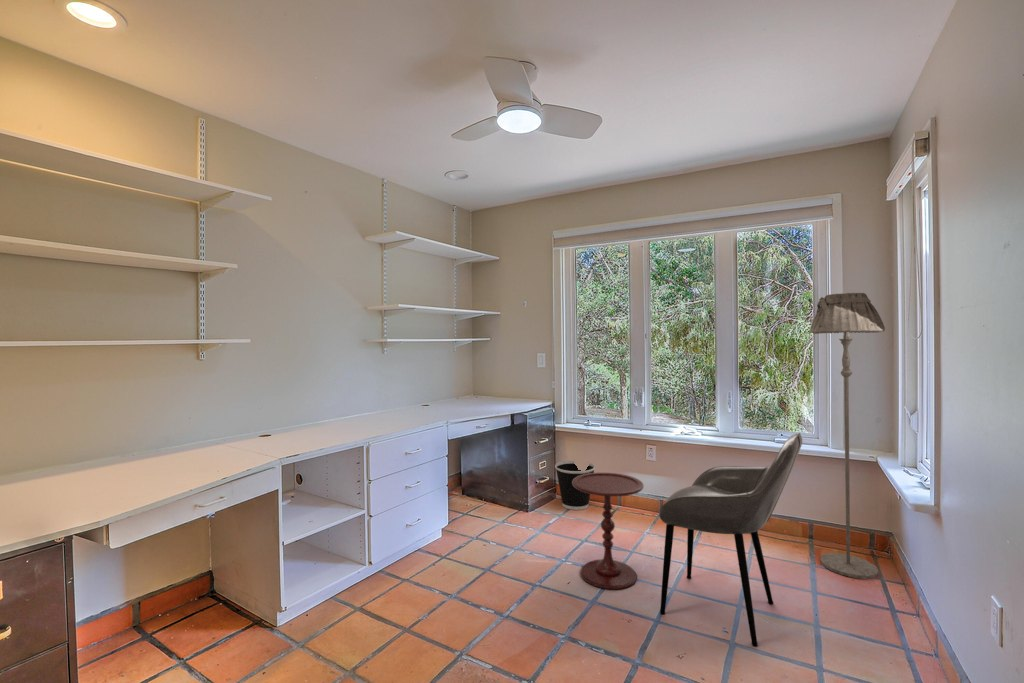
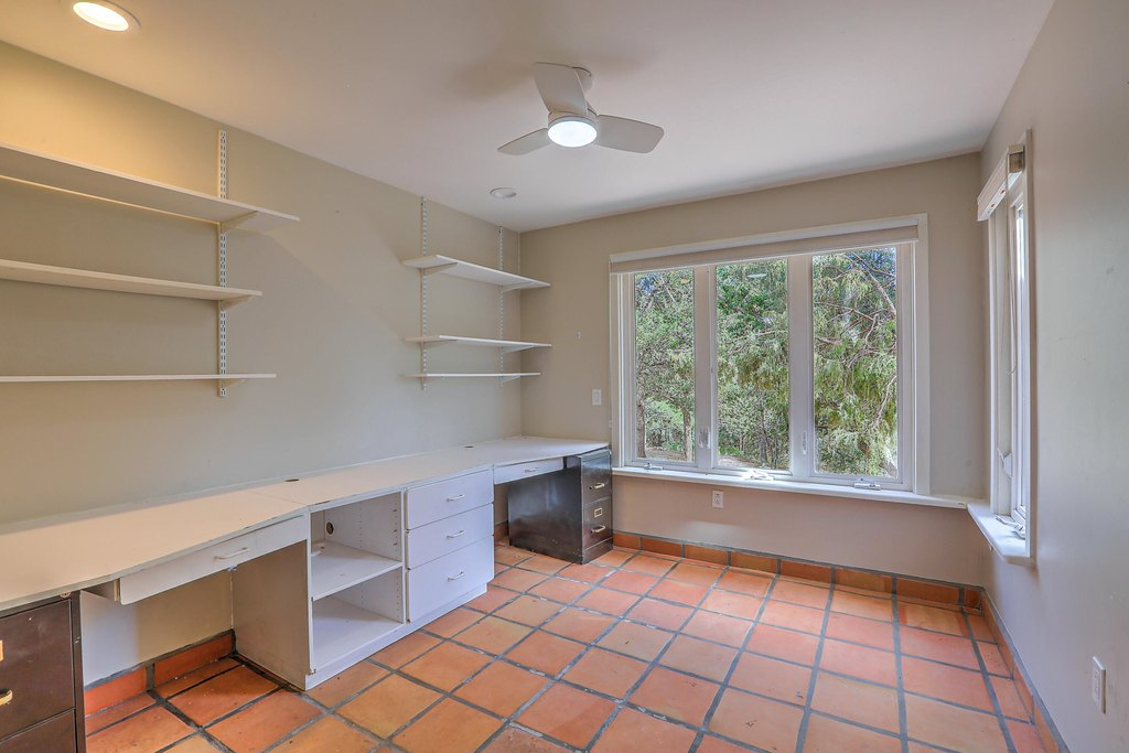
- side table (607, 528)
- floor lamp (846, 430)
- wastebasket (573, 486)
- armchair (729, 519)
